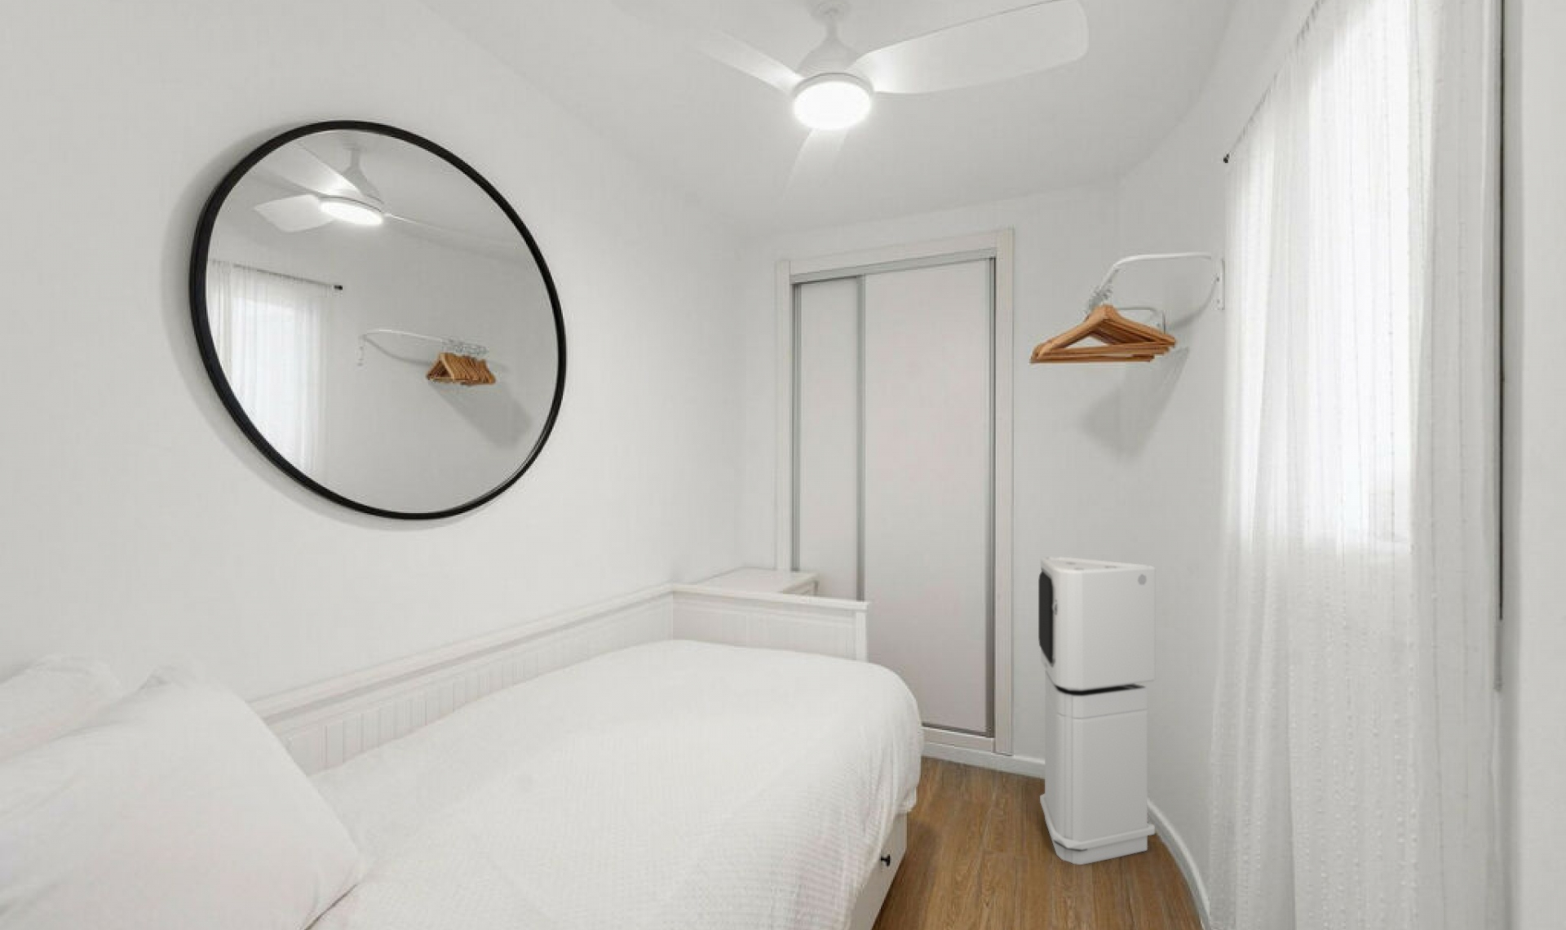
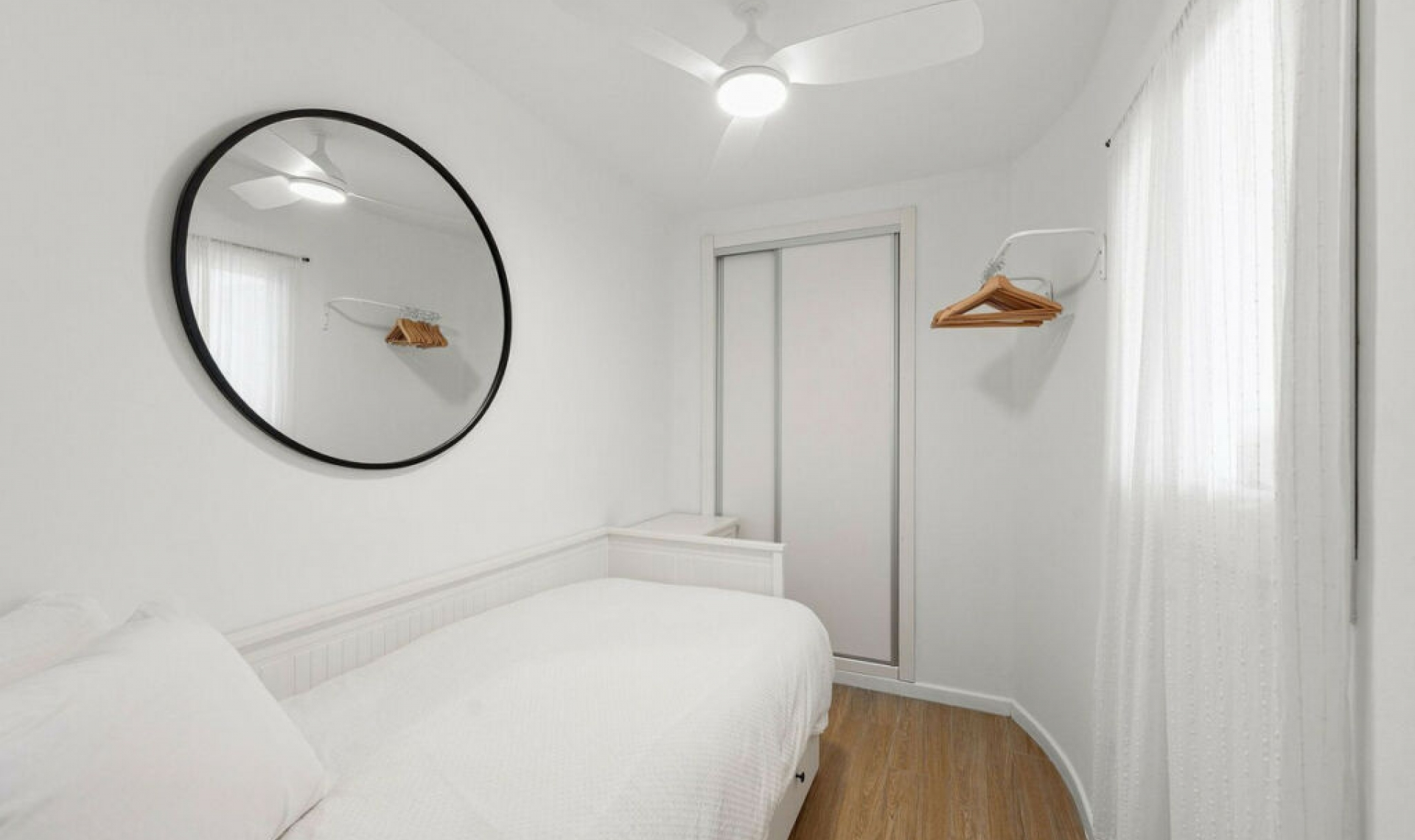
- air purifier (1098, 703)
